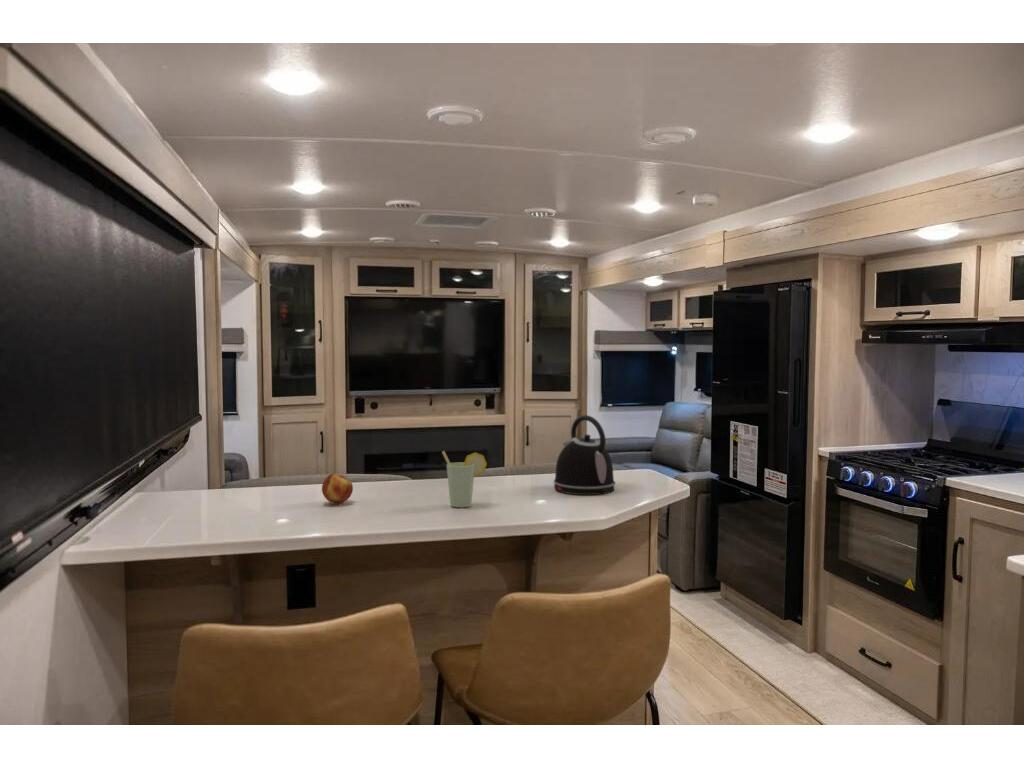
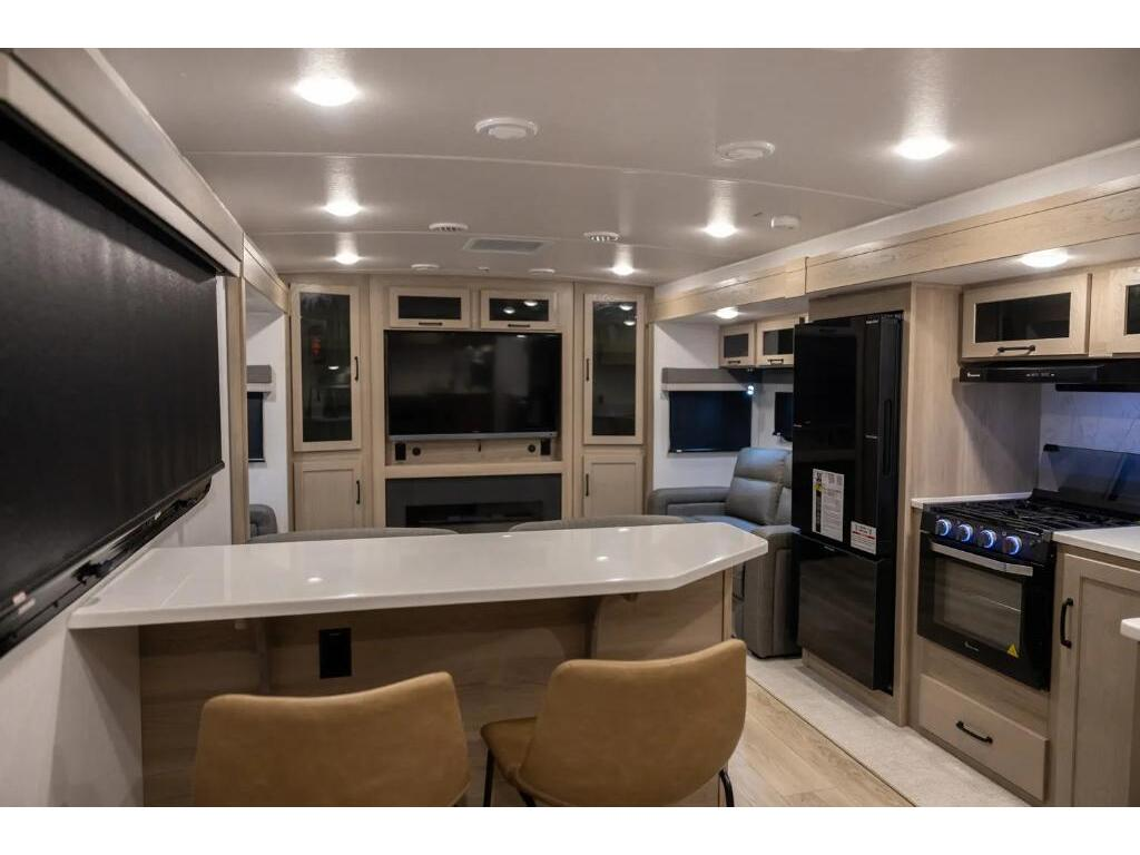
- cup (464, 477)
- fruit (337, 488)
- kettle (584, 452)
